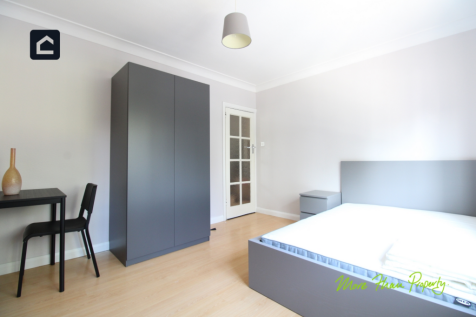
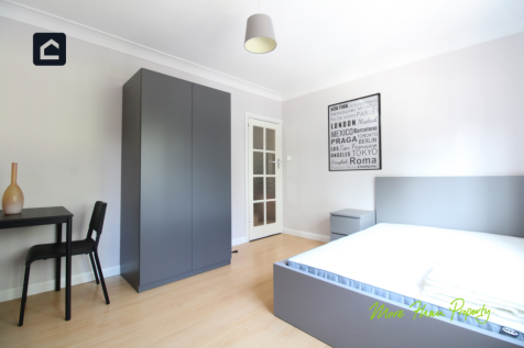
+ wall art (352, 135)
